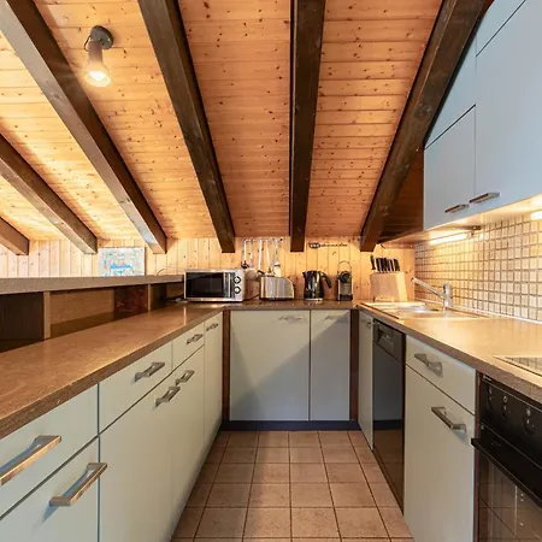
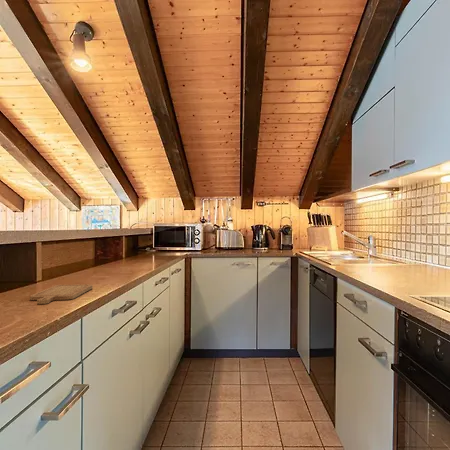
+ chopping board (60, 293)
